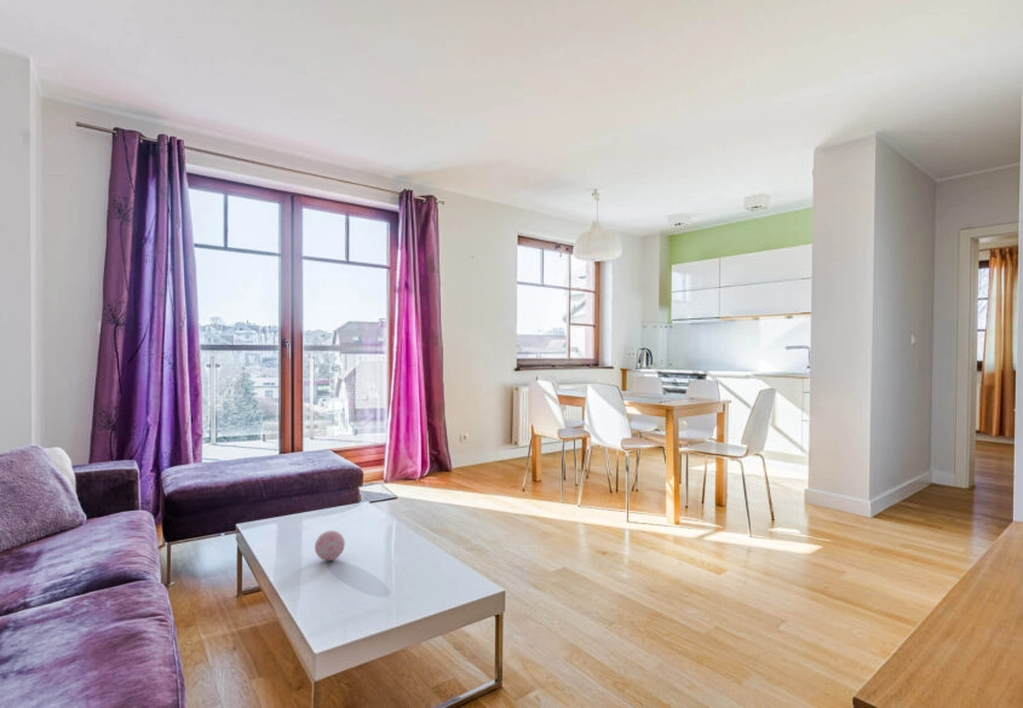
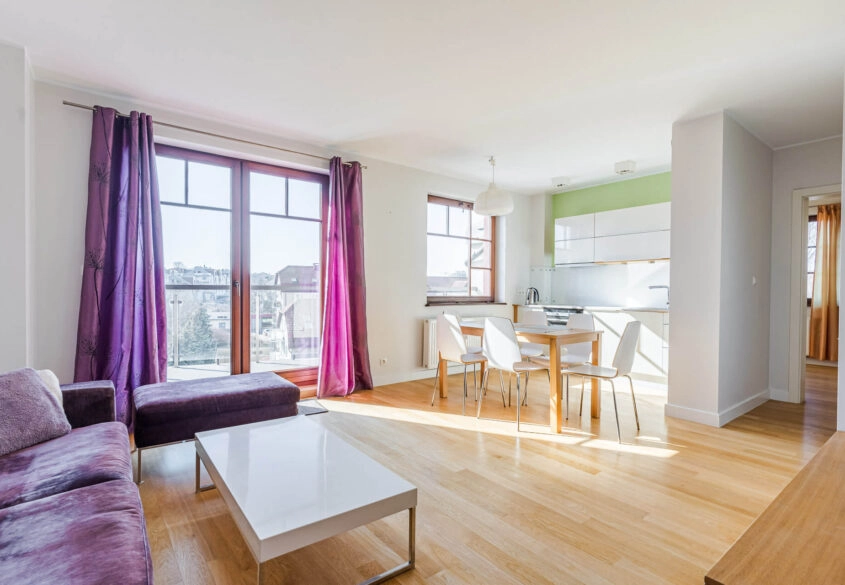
- decorative ball (329, 545)
